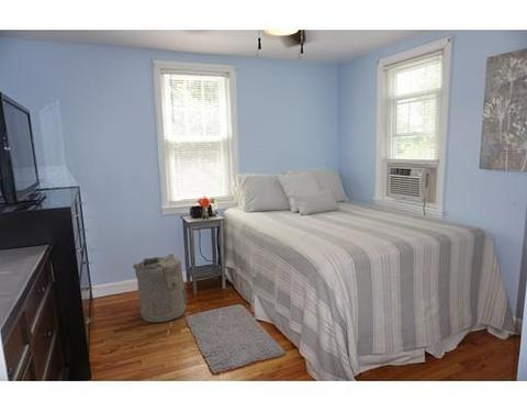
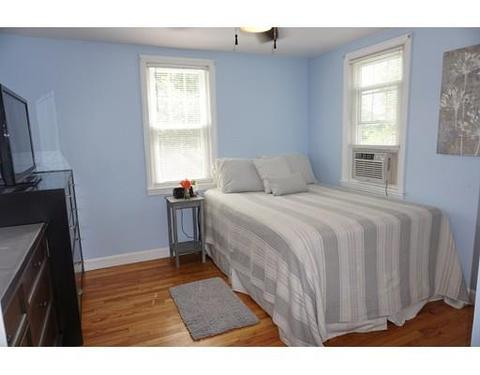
- laundry hamper (162, 285)
